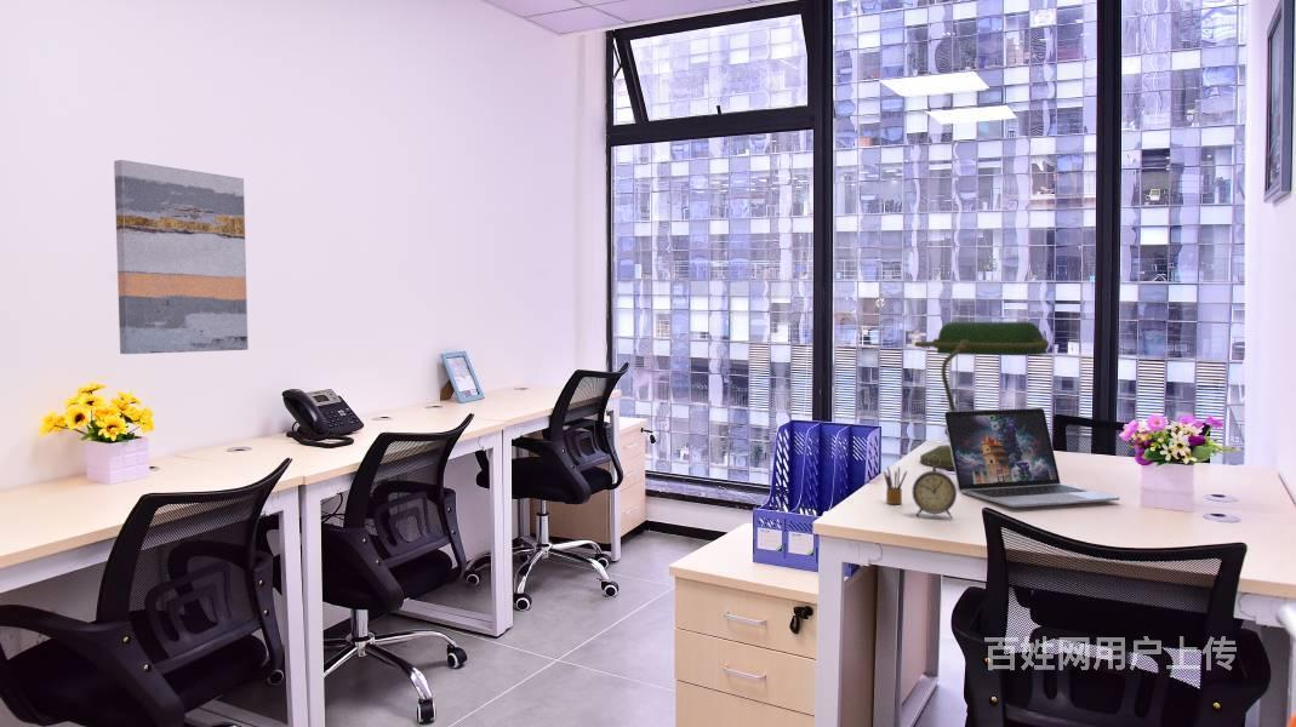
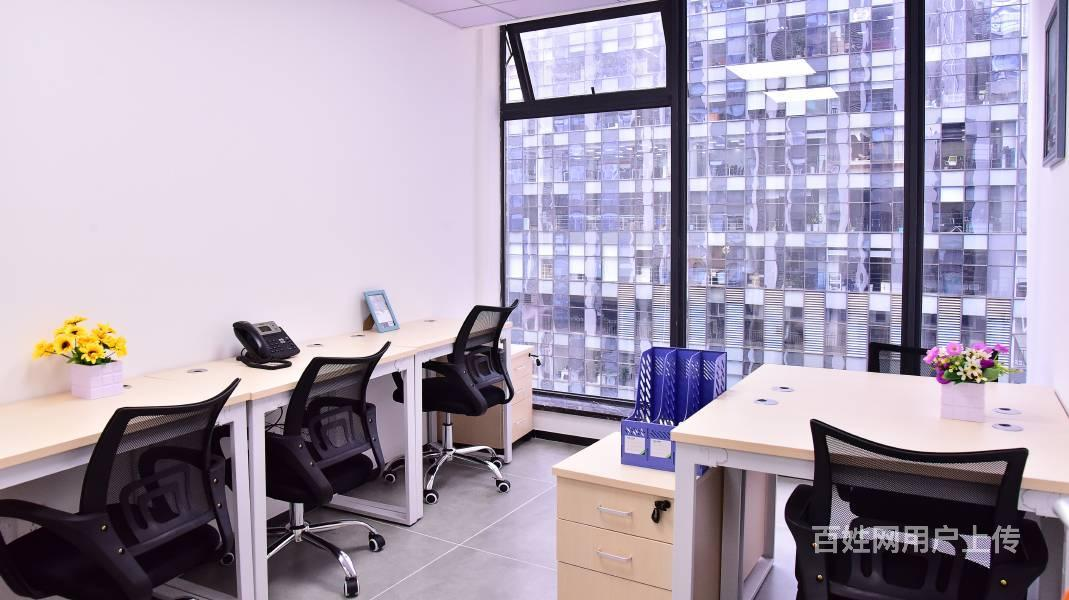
- wall art (184, 261)
- desk lamp (957, 390)
- laptop (1028, 454)
- pencil box (895, 485)
- alarm clock (934, 485)
